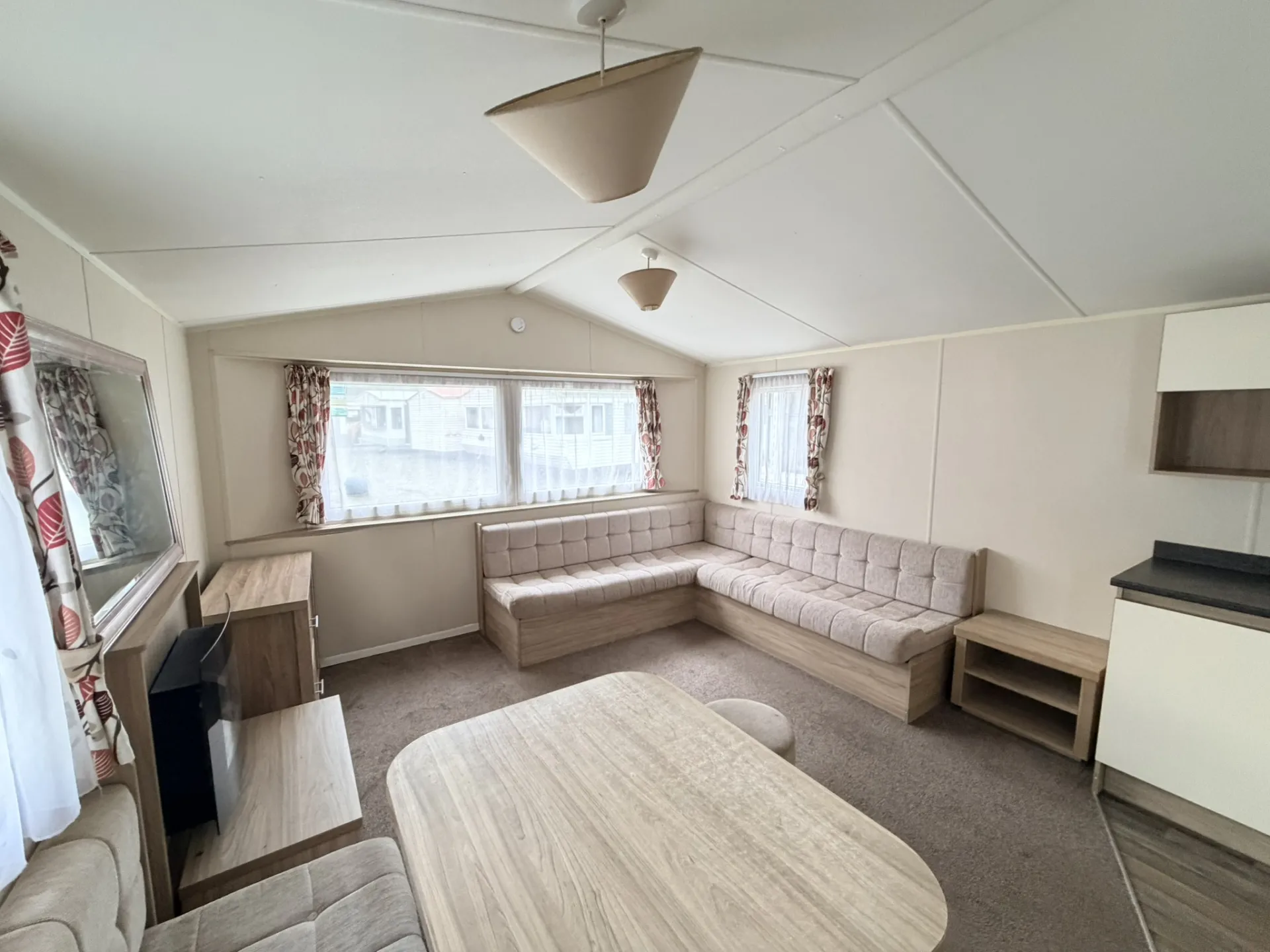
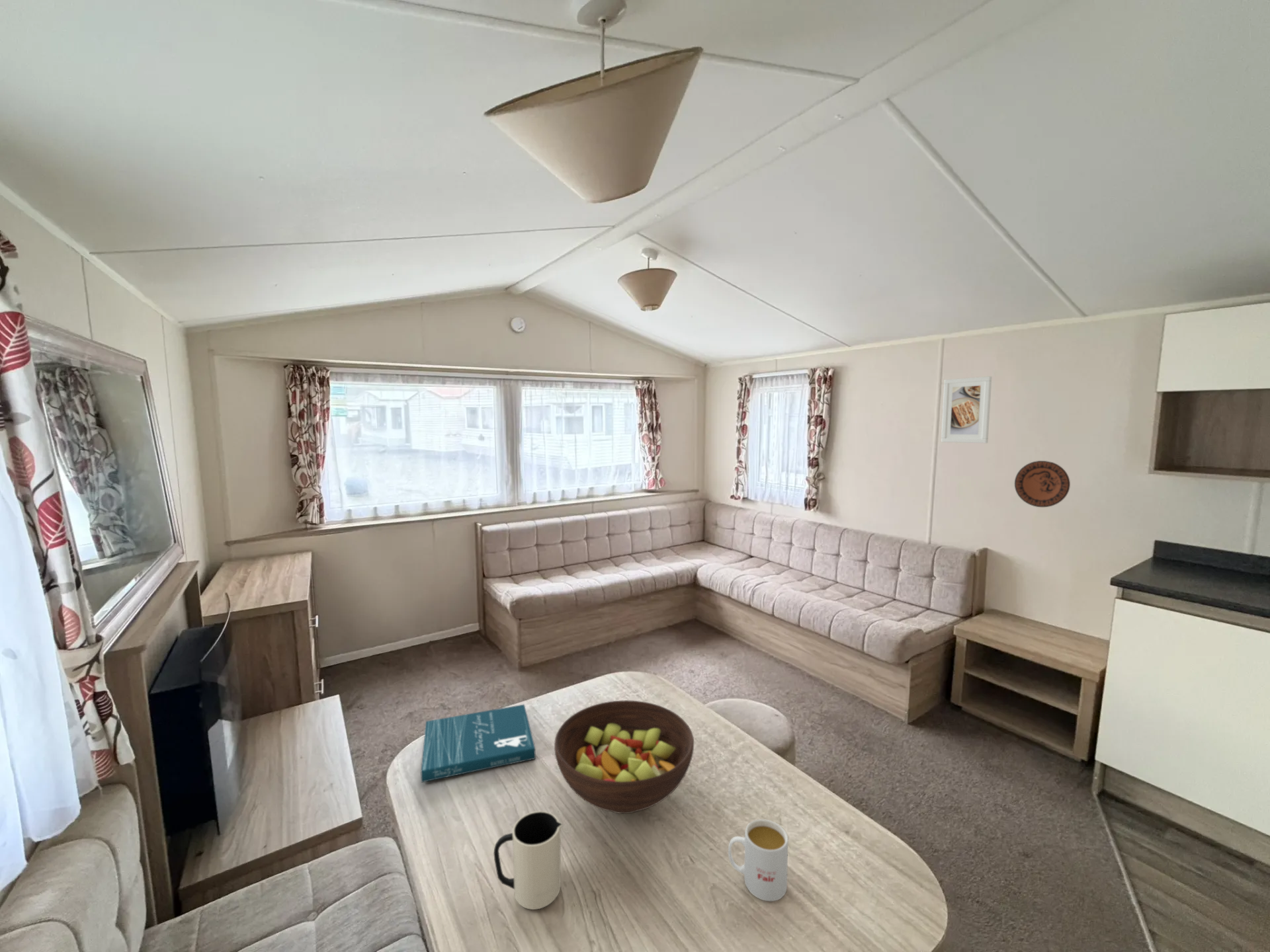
+ book (478, 739)
+ mug (757, 857)
+ pitcher (531, 860)
+ fruit bowl (624, 766)
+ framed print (965, 410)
+ decorative plate (1041, 484)
